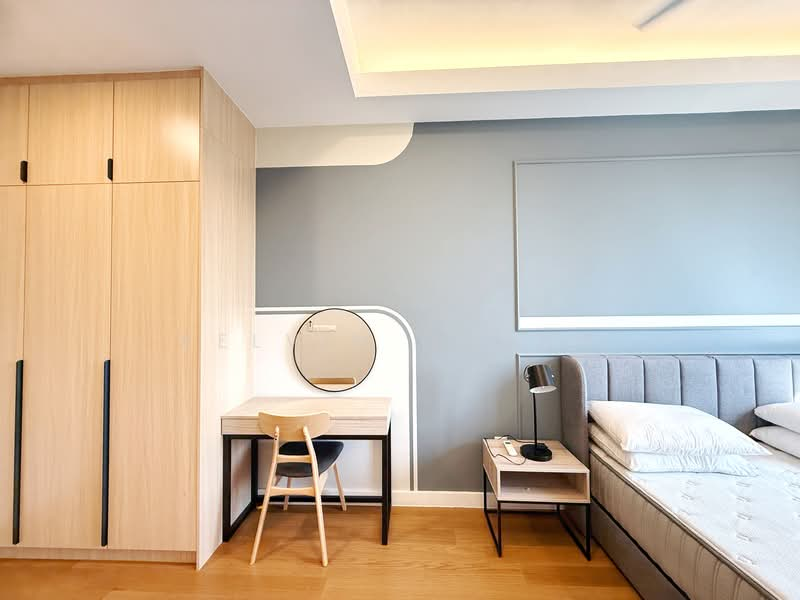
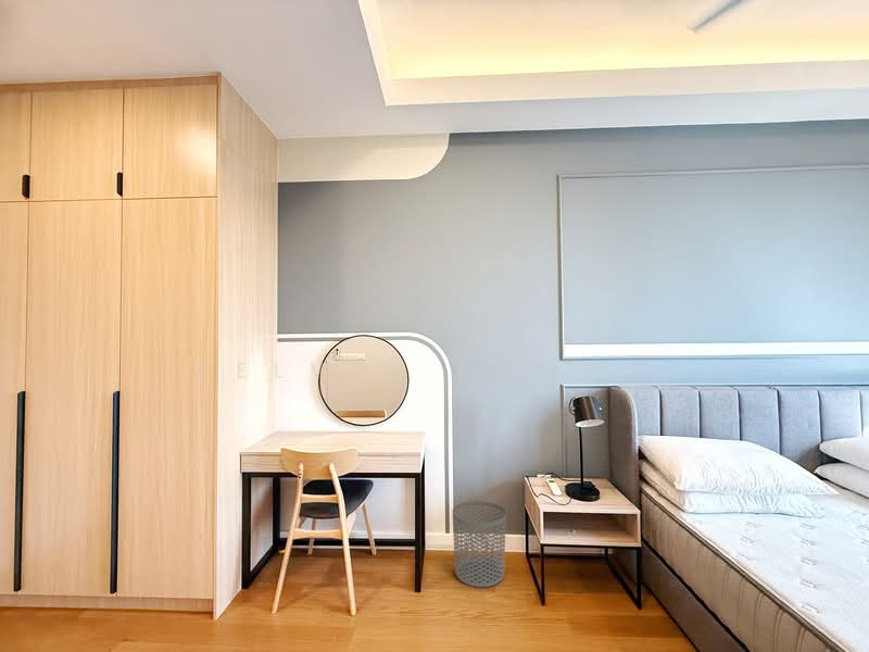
+ waste bin (479, 541)
